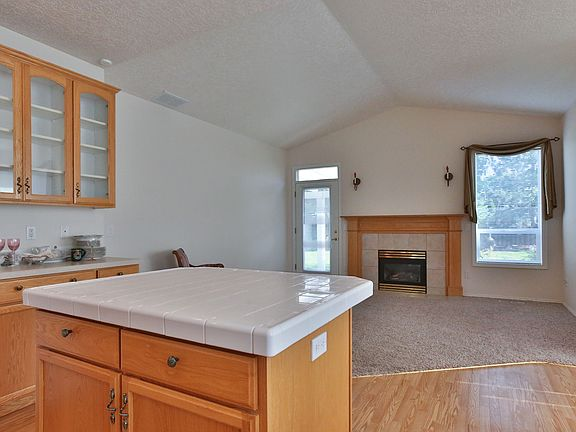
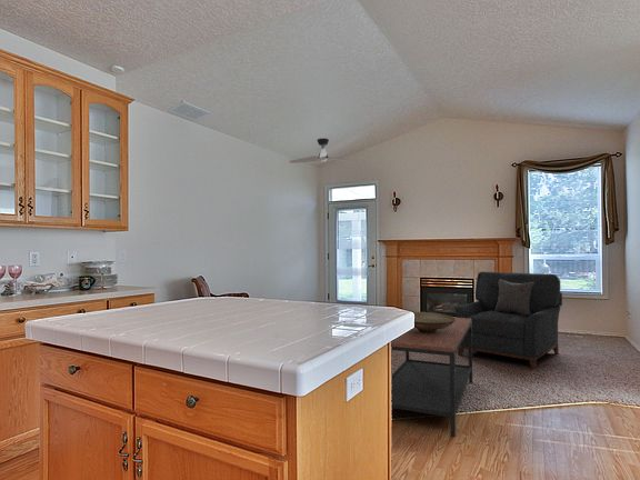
+ coffee table (426, 363)
+ ceiling fan (322, 148)
+ armchair (507, 314)
+ decorative bowl (427, 322)
